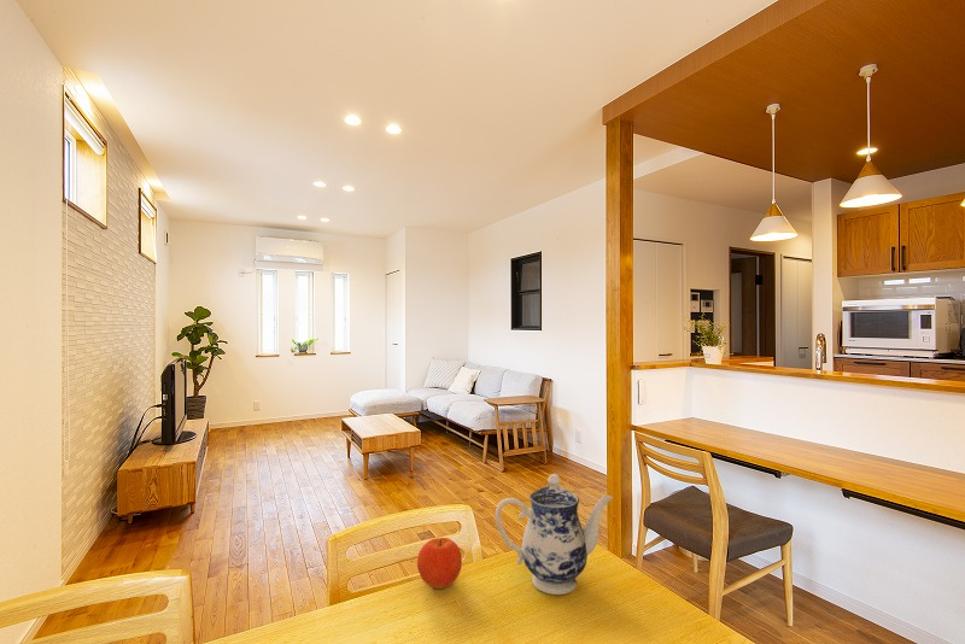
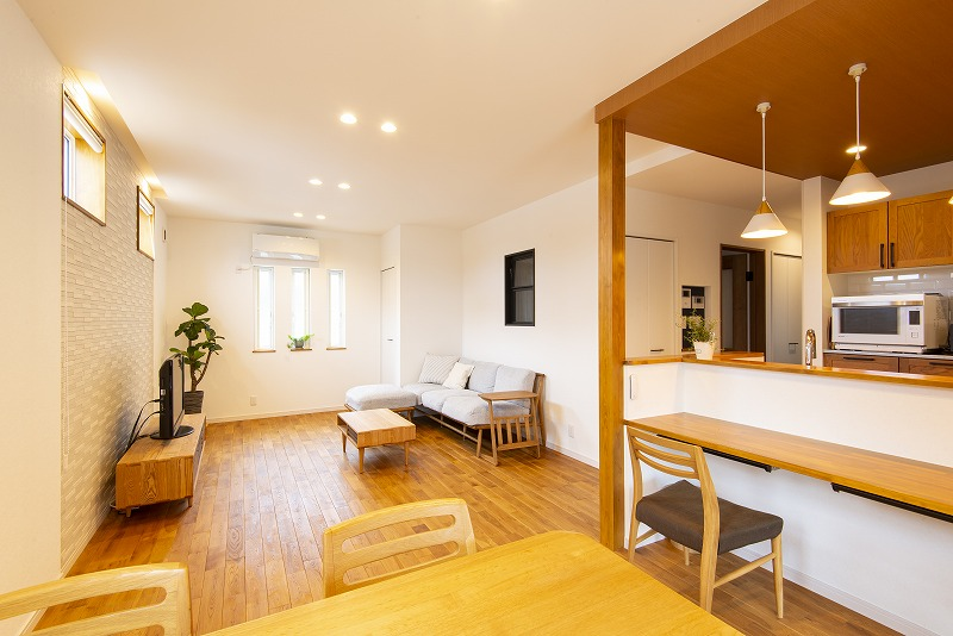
- fruit (439, 562)
- teapot (554, 527)
